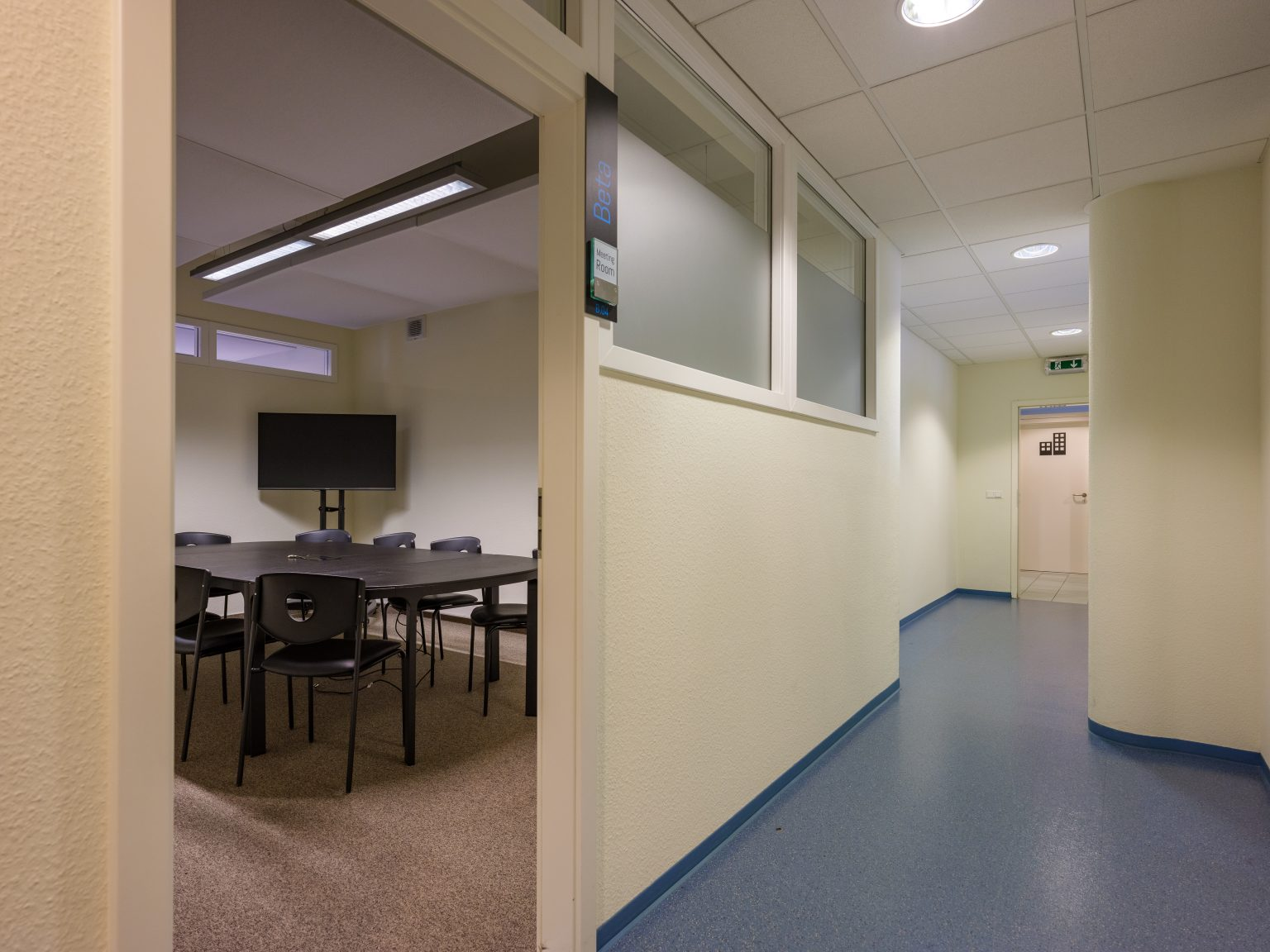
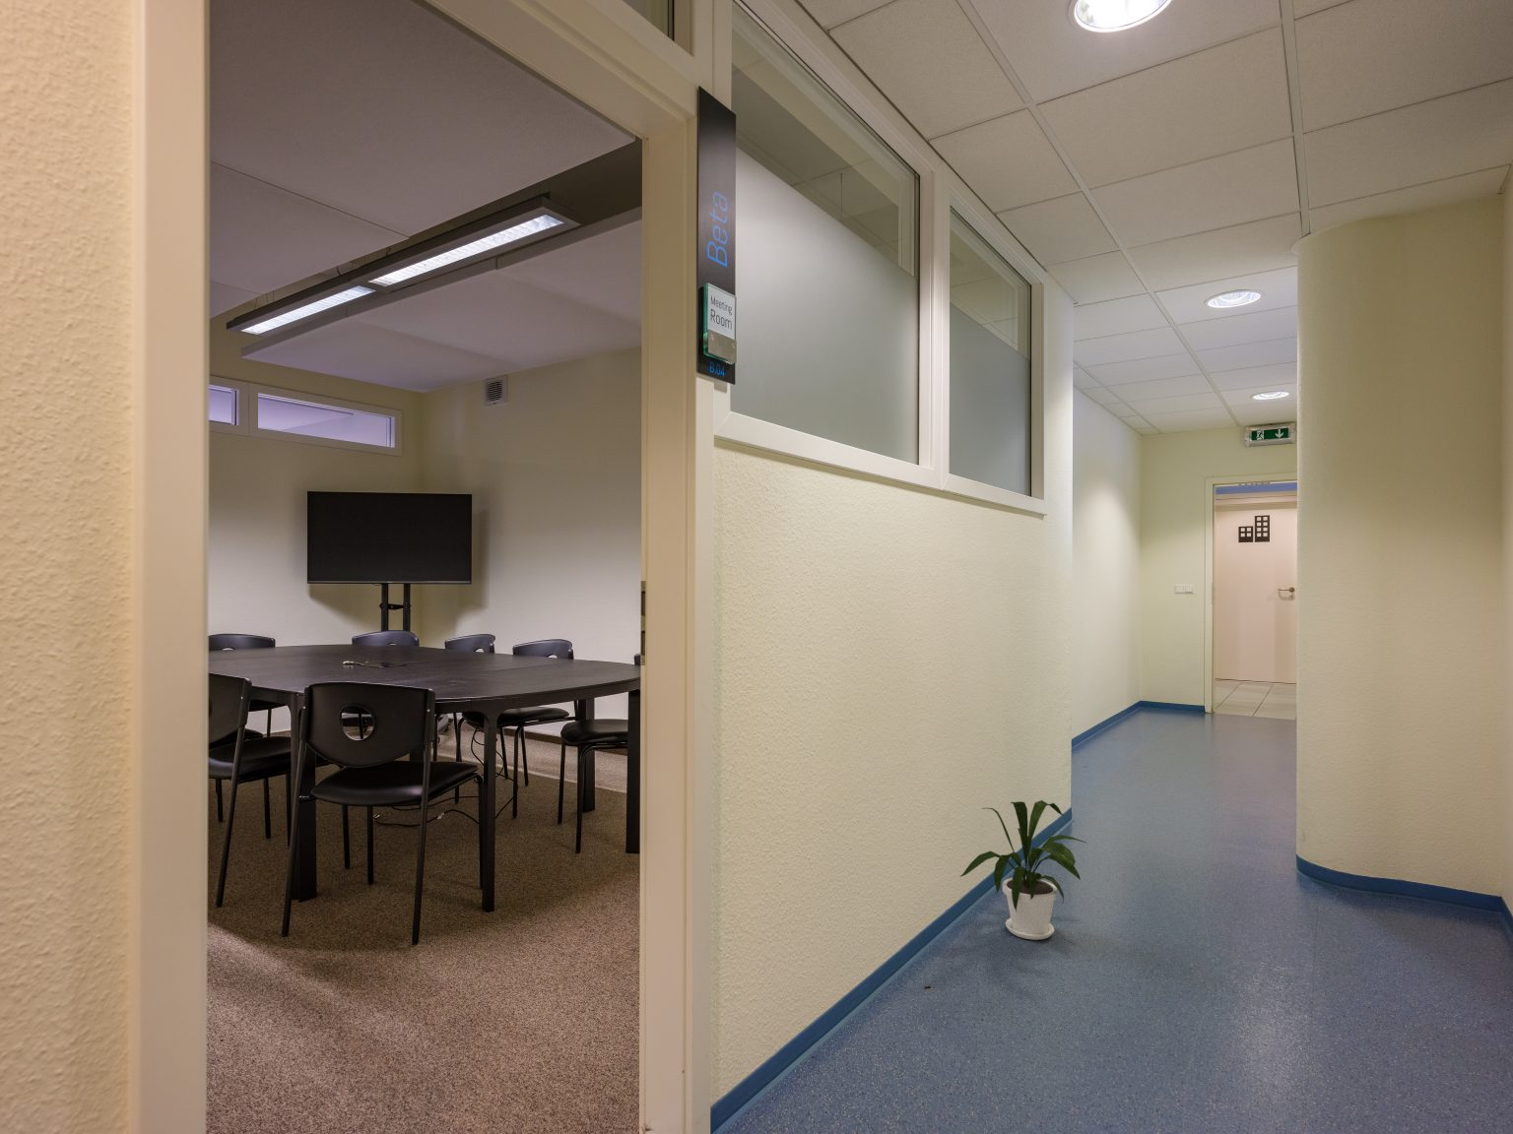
+ house plant (1029, 864)
